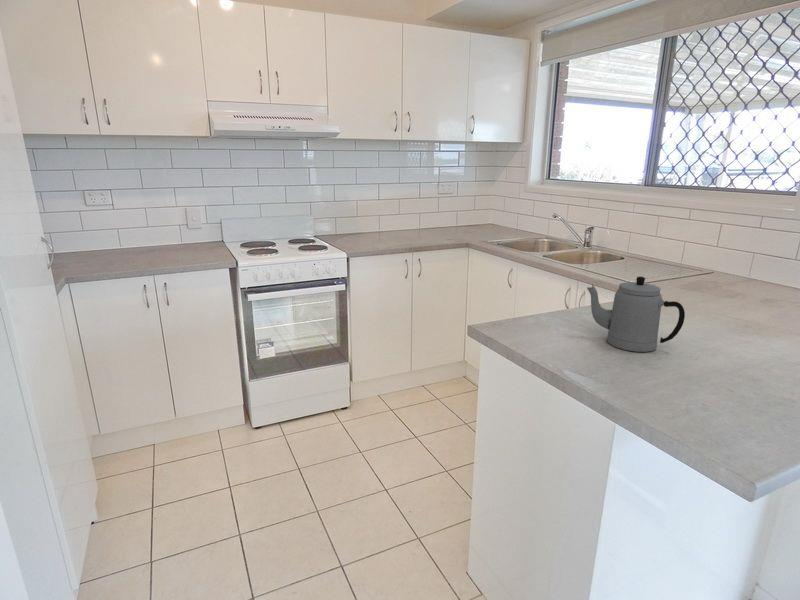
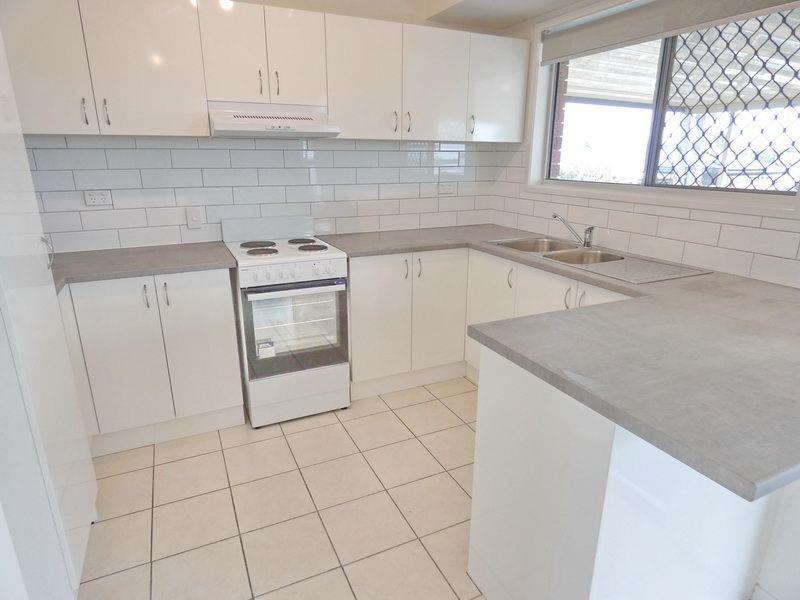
- teapot (632, 310)
